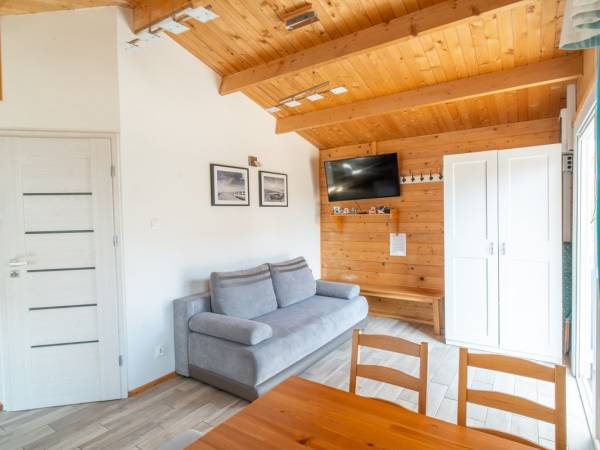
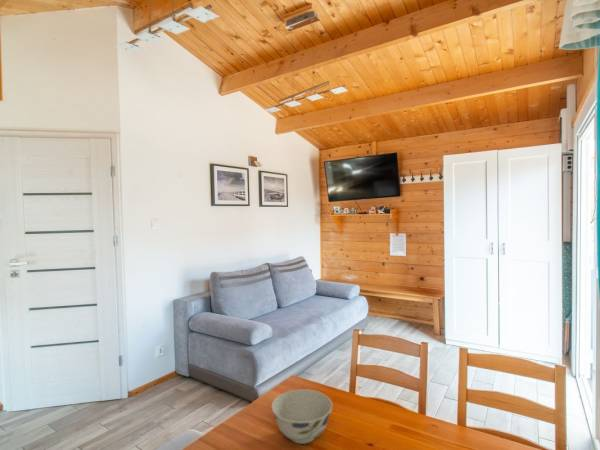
+ bowl (302, 419)
